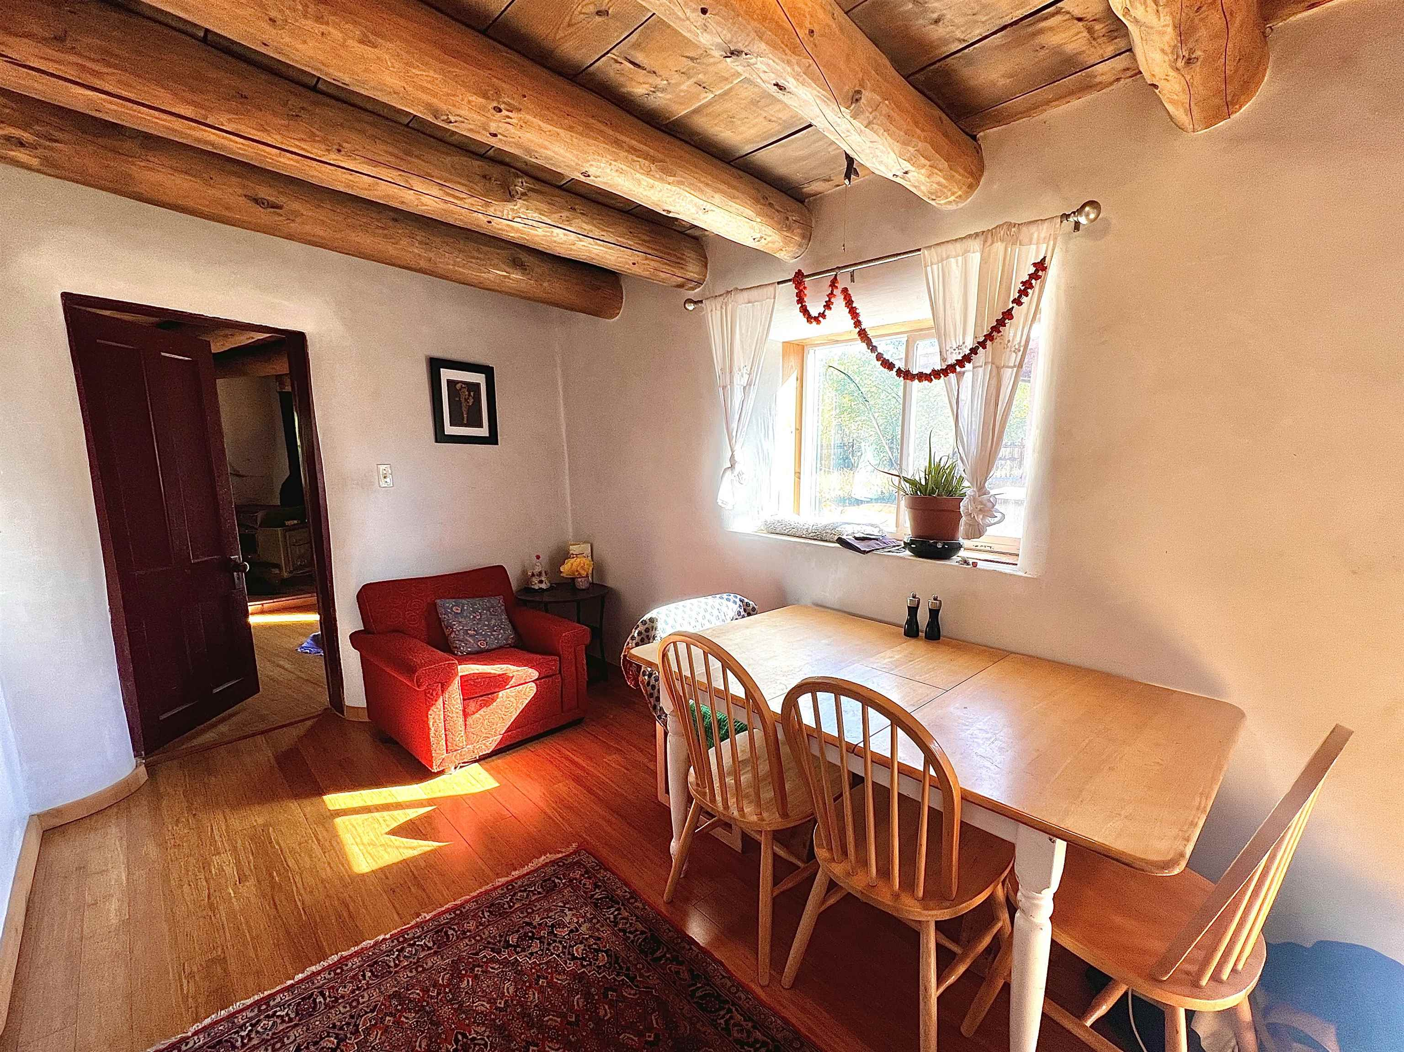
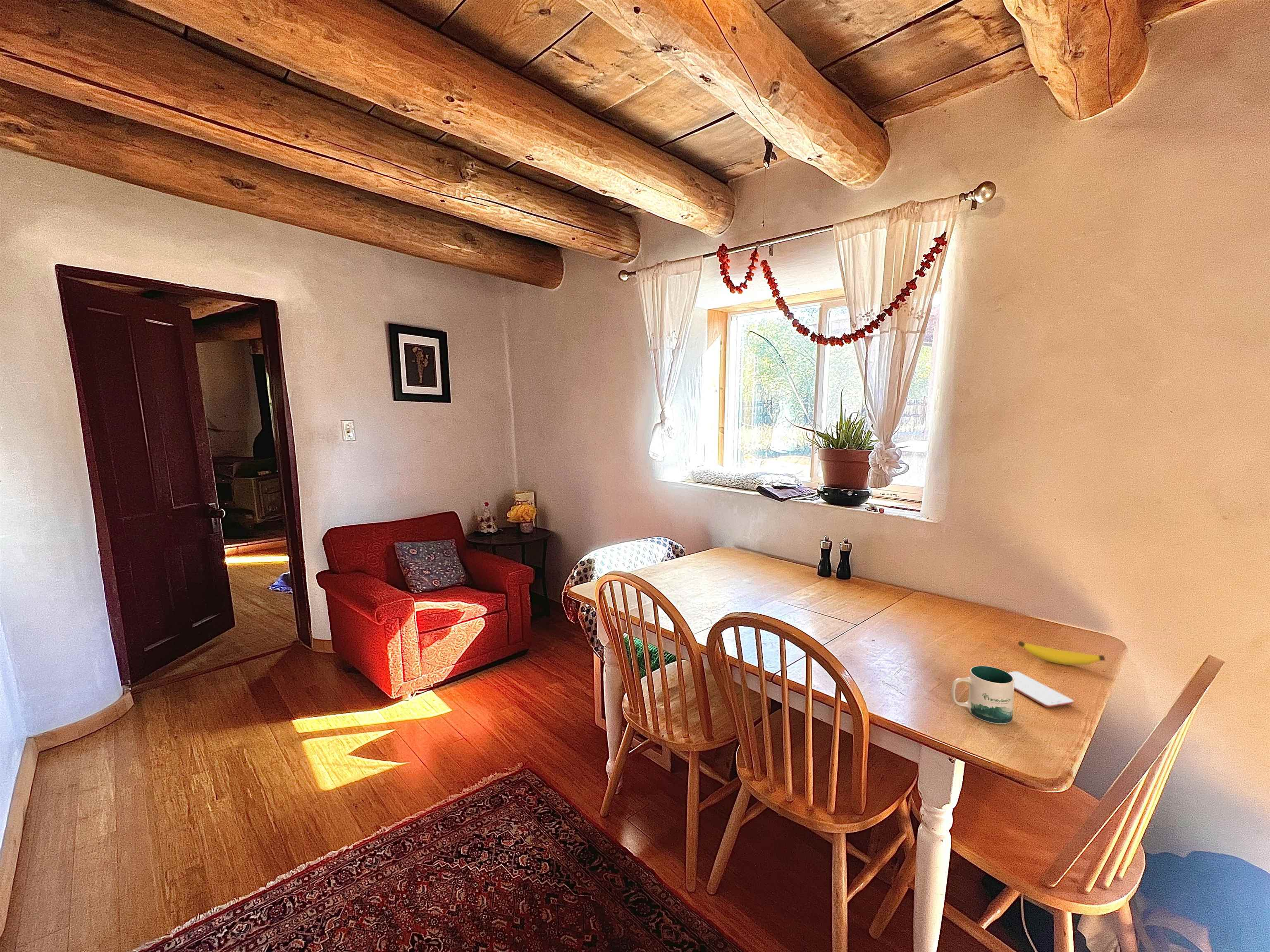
+ banana (1059, 653)
+ mug (981, 693)
+ smartphone (1031, 688)
